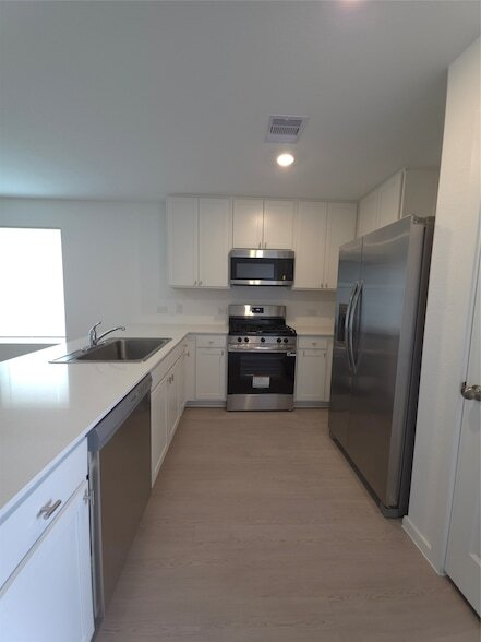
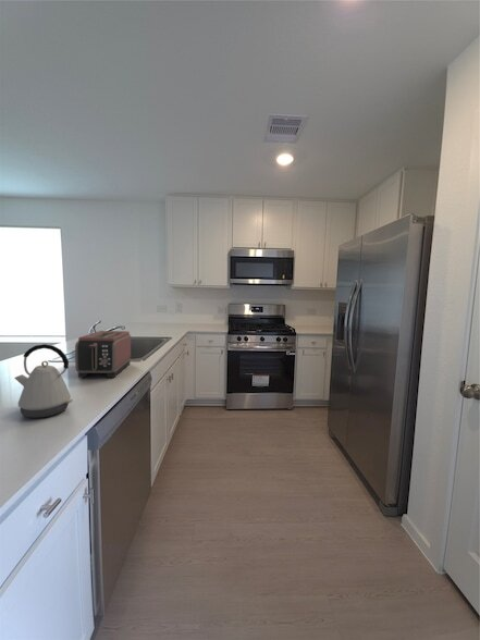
+ kettle (42, 378)
+ toaster (104, 353)
